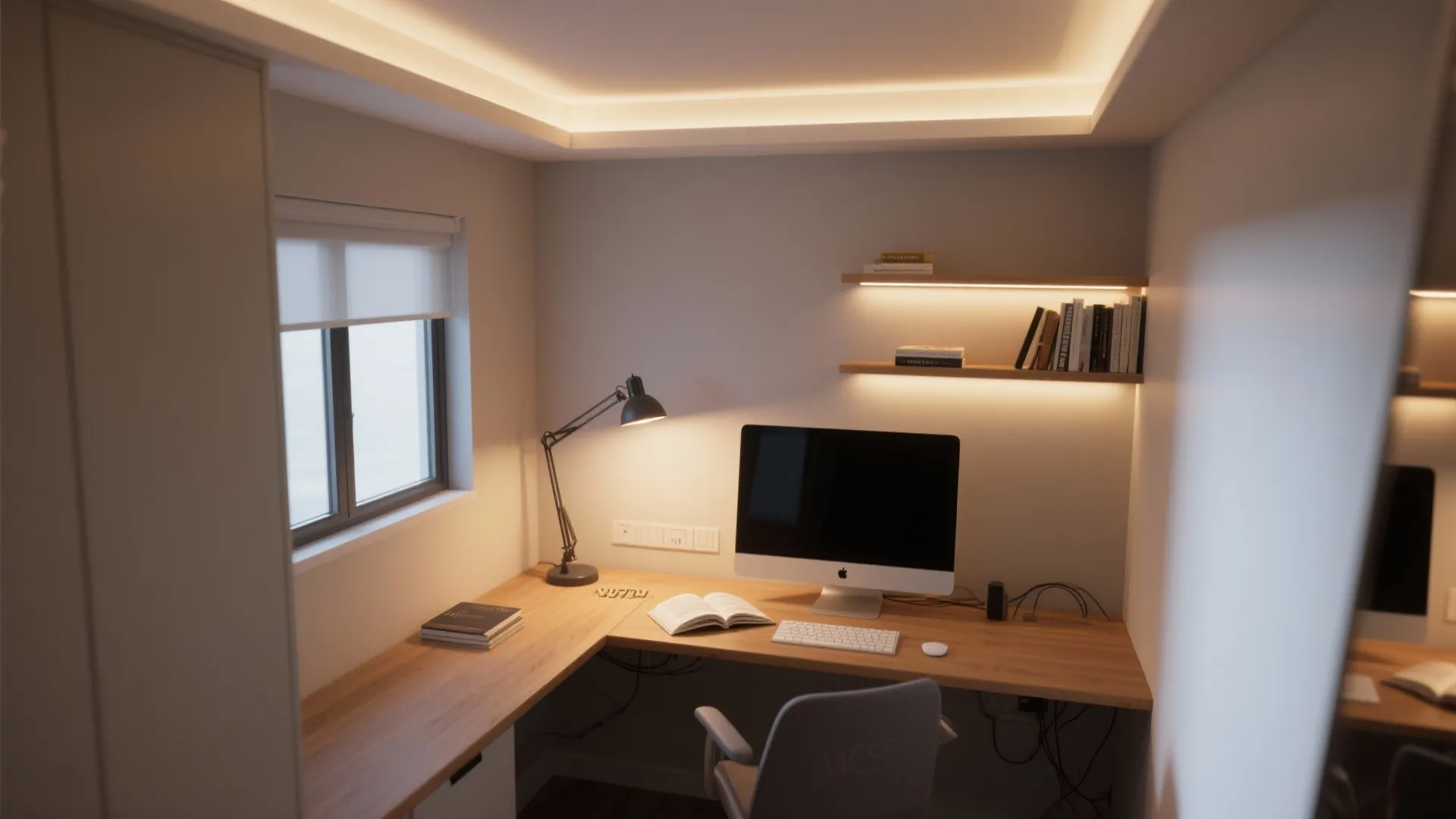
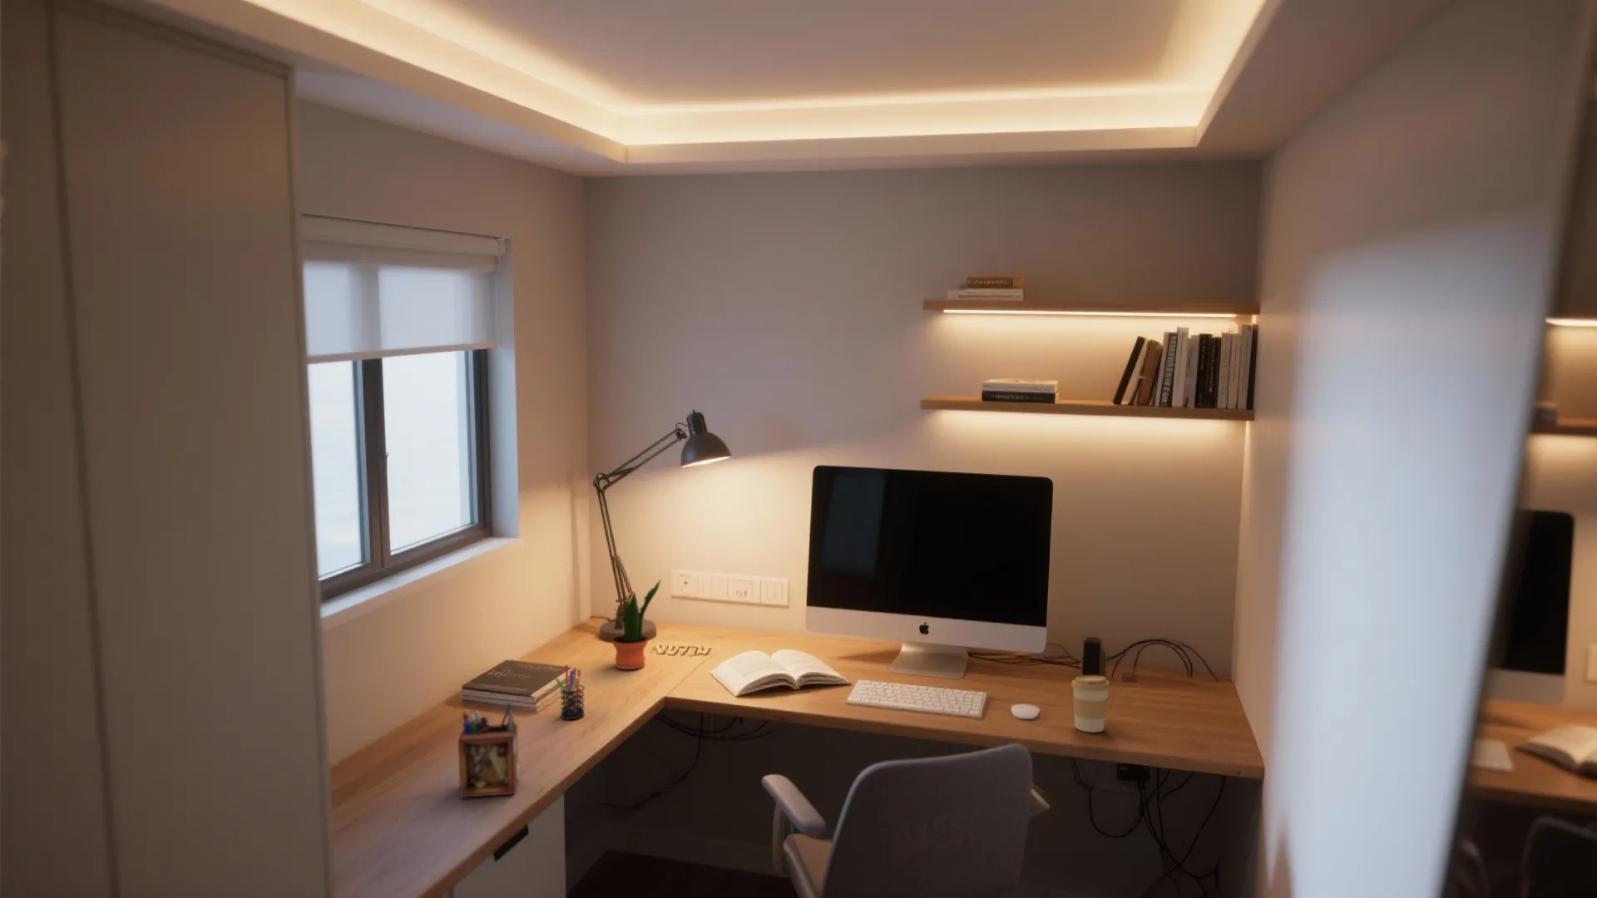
+ potted plant (636, 622)
+ pen holder (569, 692)
+ coffee cup (1089, 702)
+ desk organizer (488, 748)
